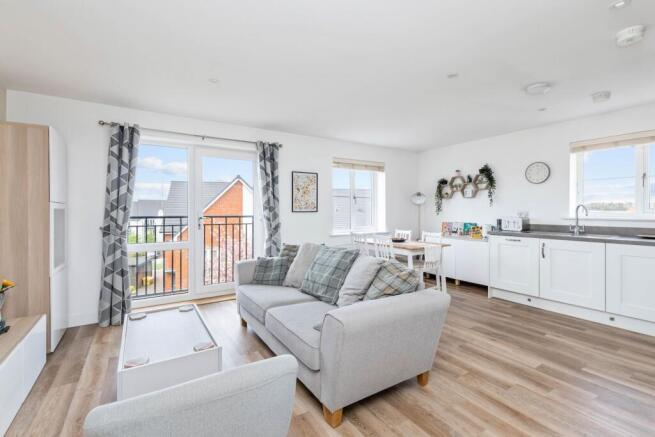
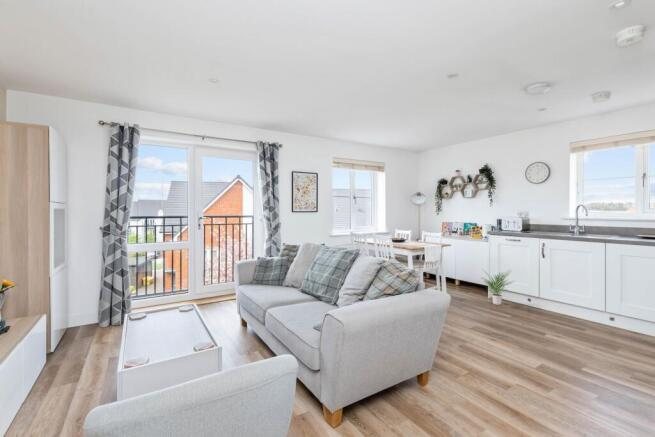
+ potted plant (496, 286)
